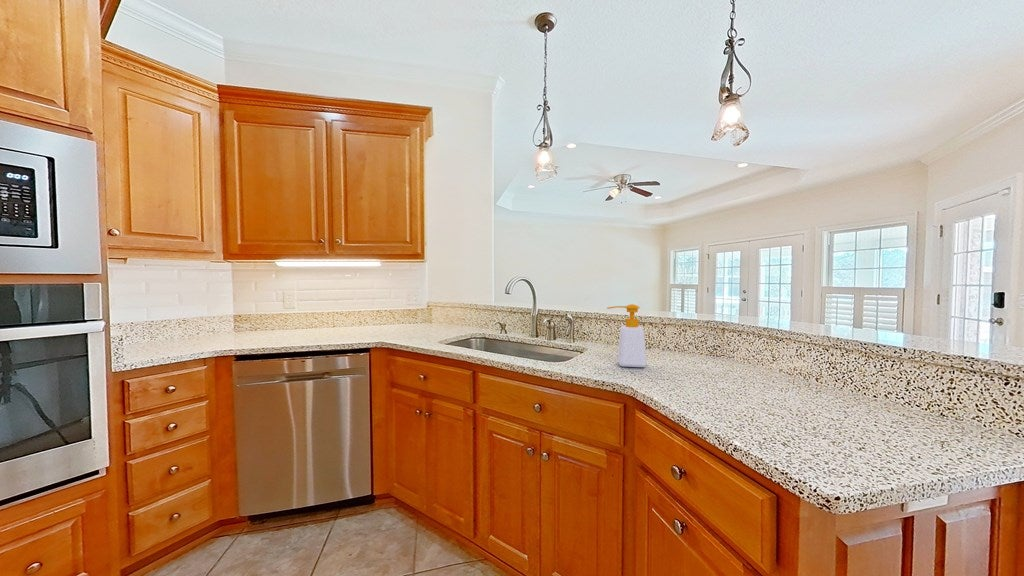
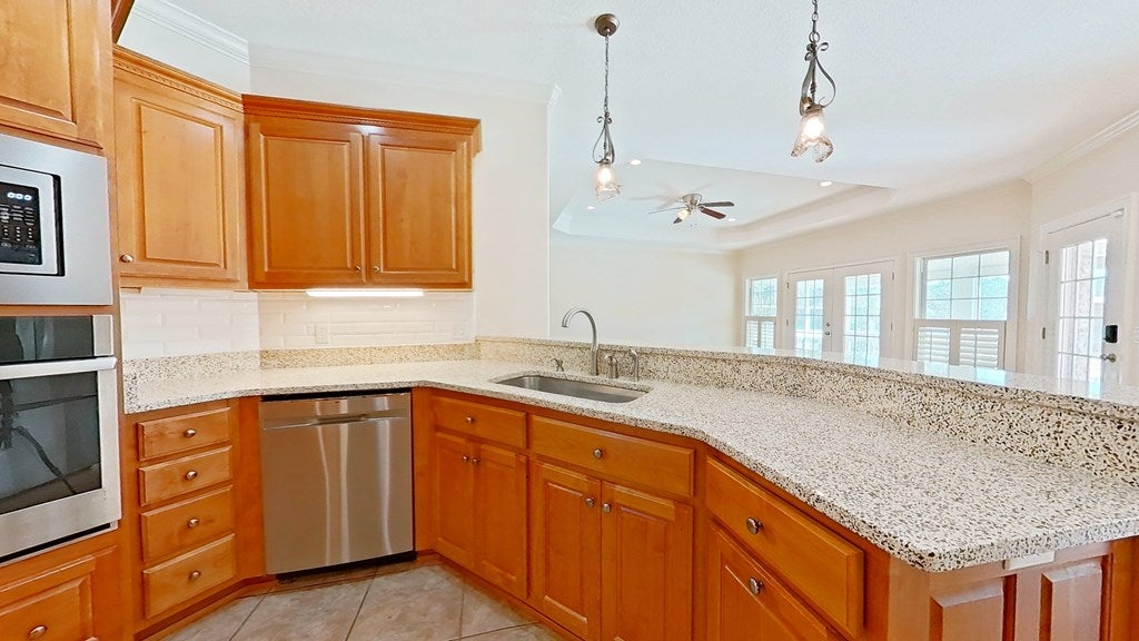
- soap bottle (625, 334)
